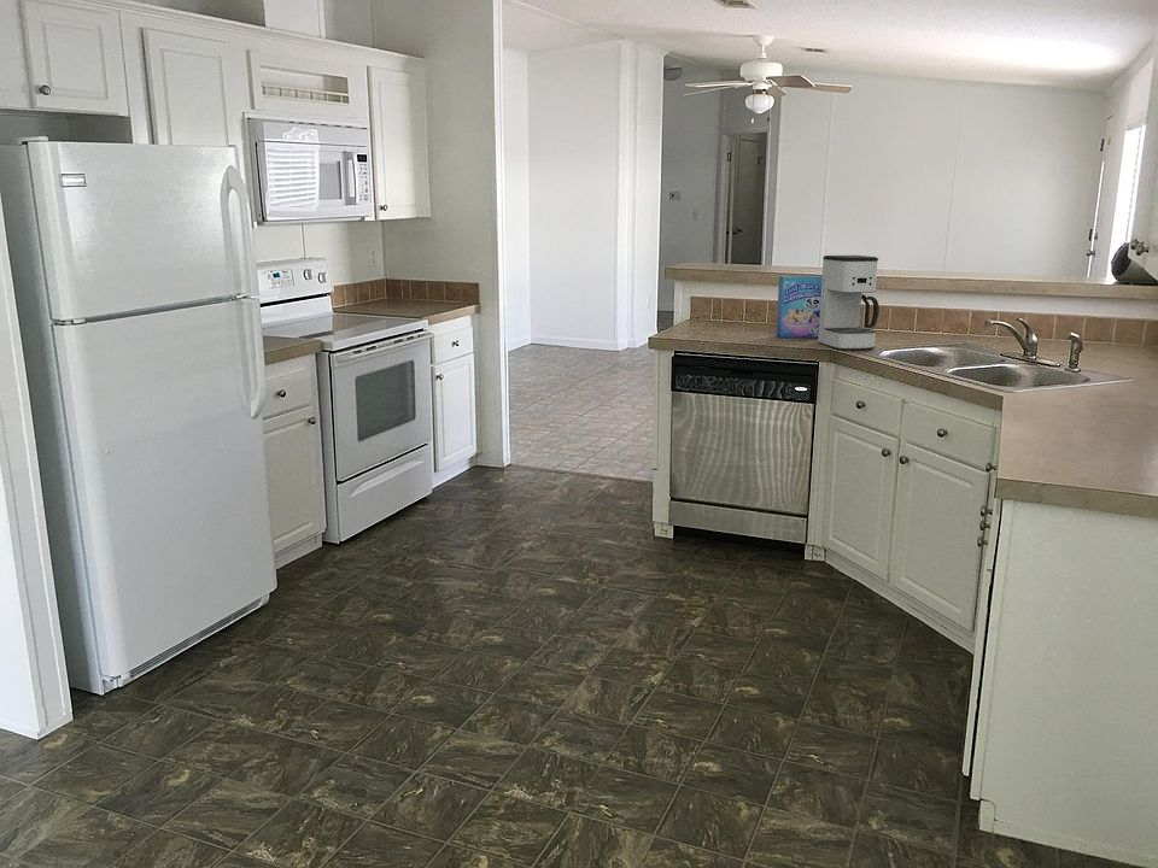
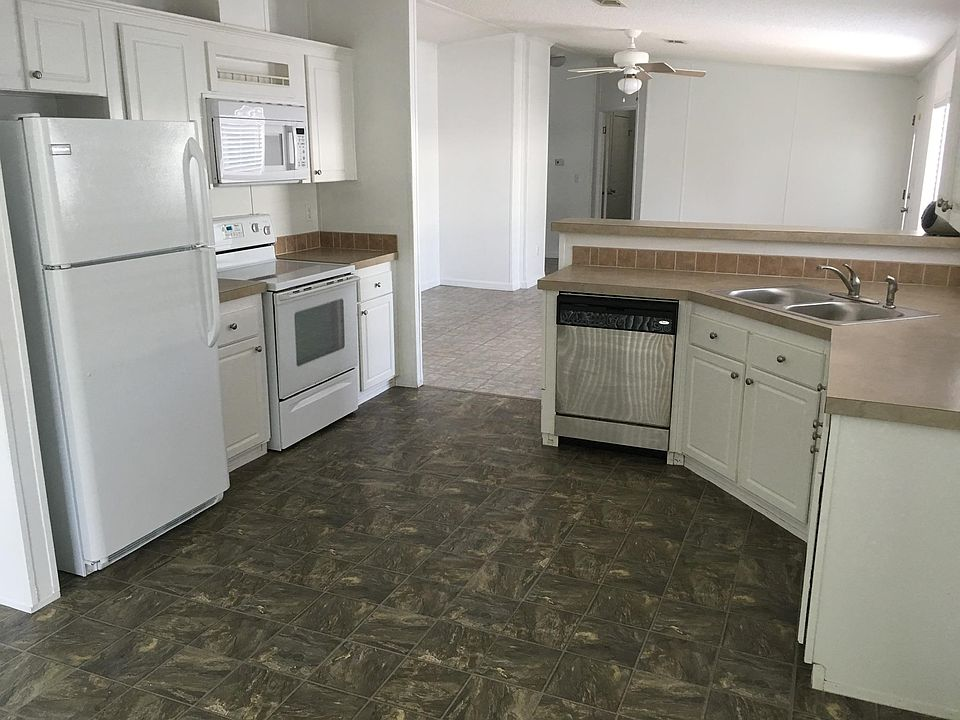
- cereal box (800, 306)
- coffee maker (853, 301)
